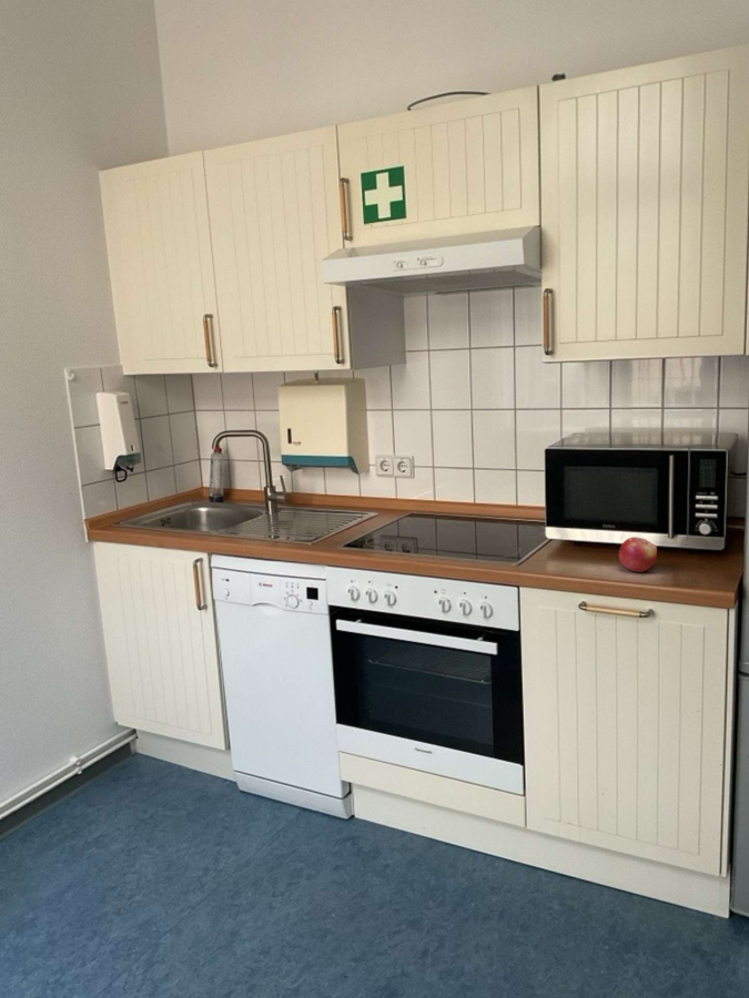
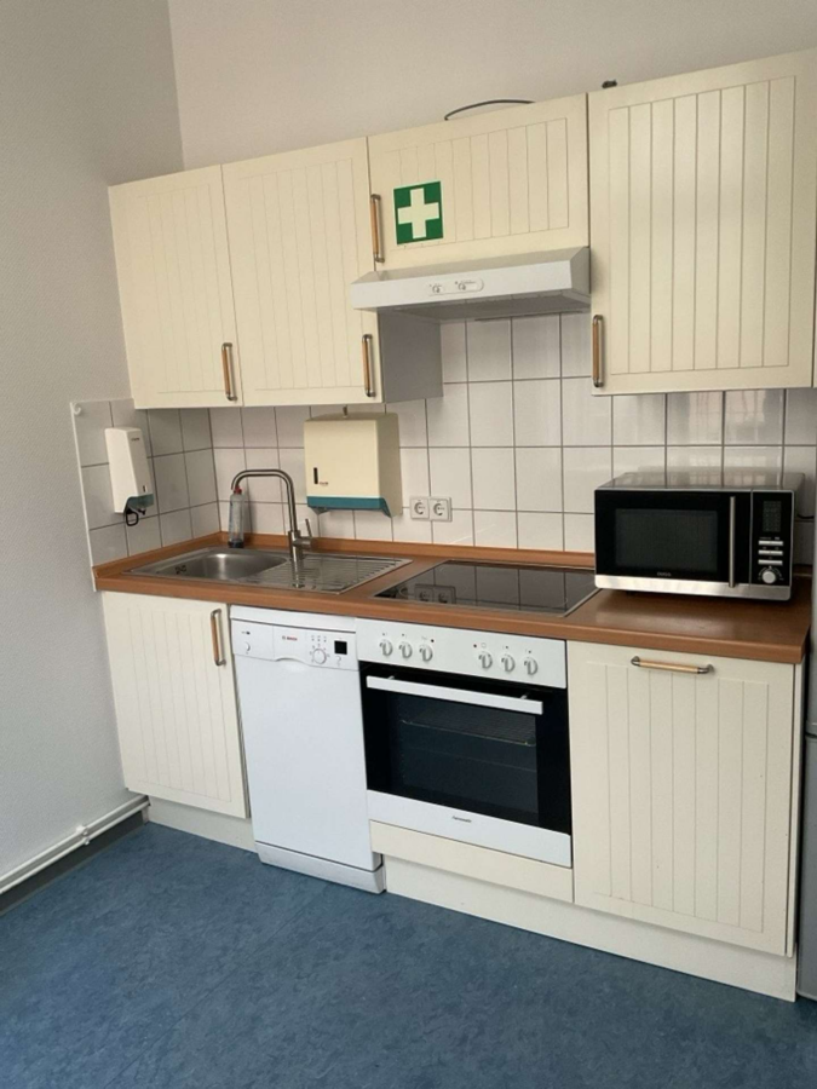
- fruit (638, 552)
